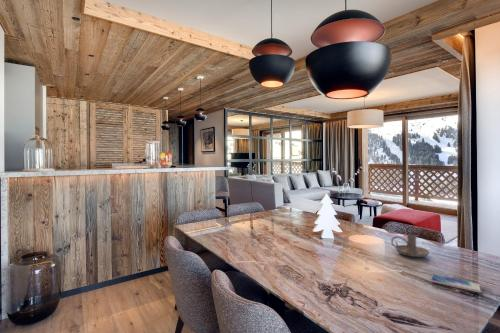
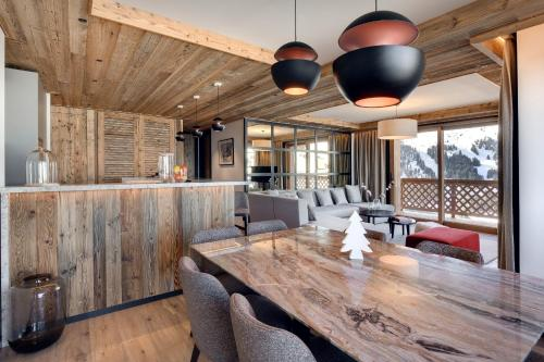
- smartphone (455, 283)
- candle holder (408, 244)
